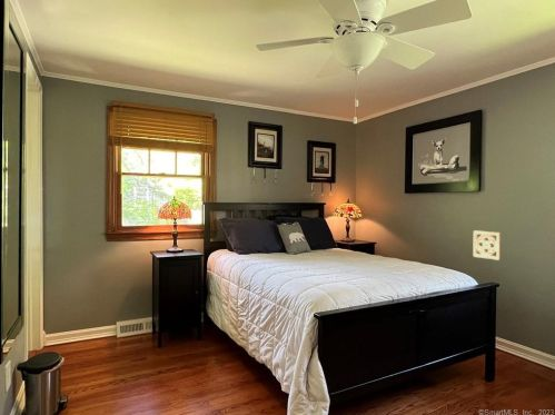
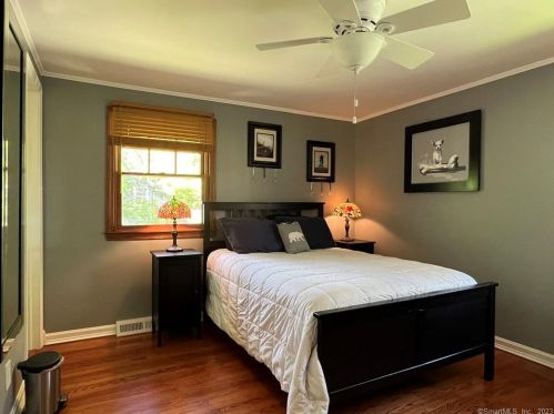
- wall ornament (486, 244)
